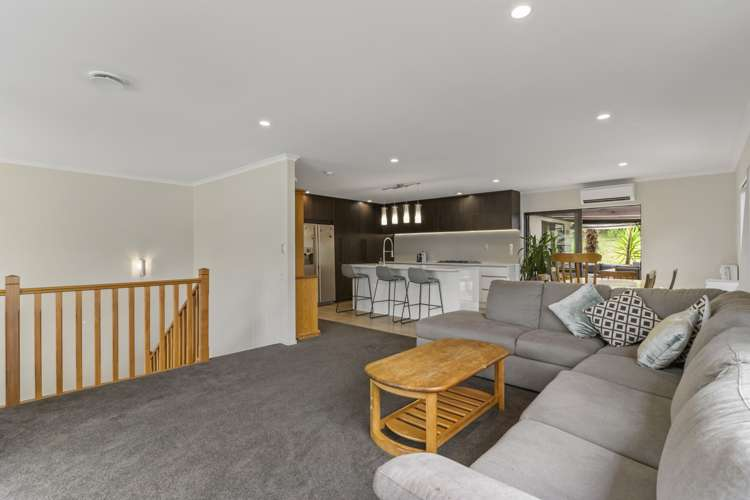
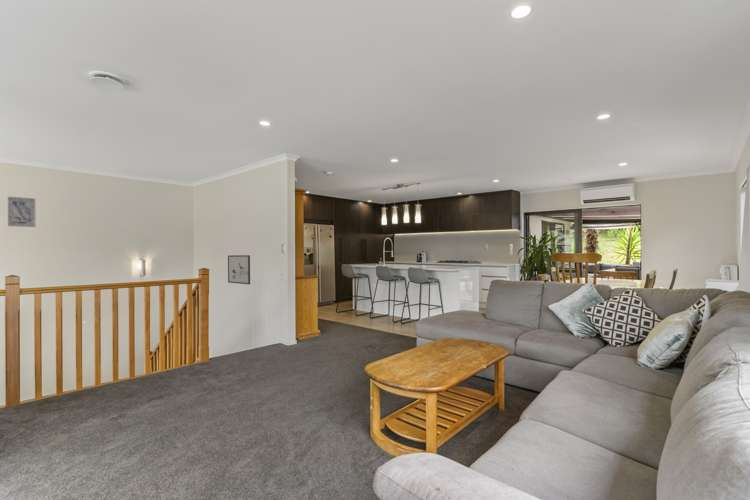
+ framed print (238, 269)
+ wall art (21, 212)
